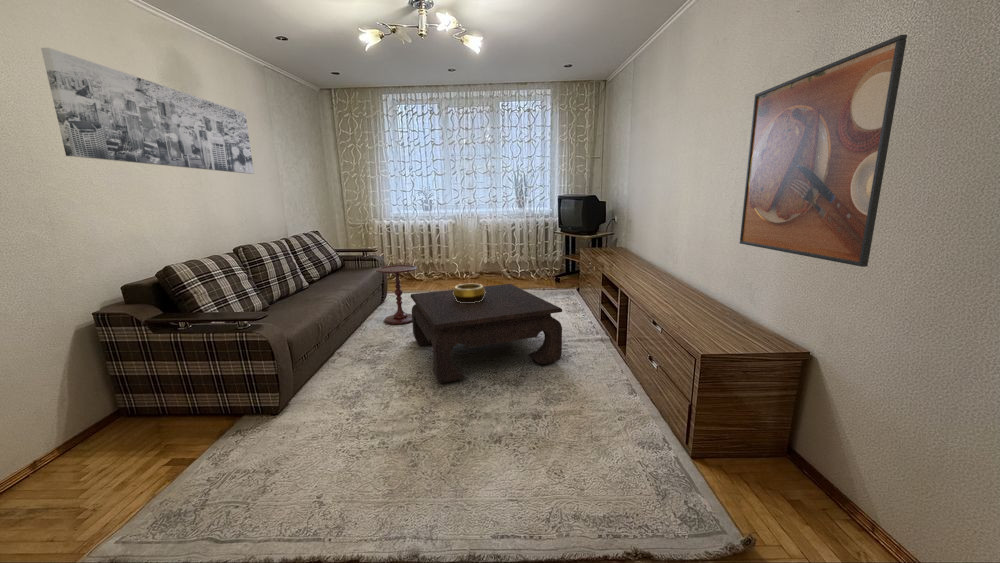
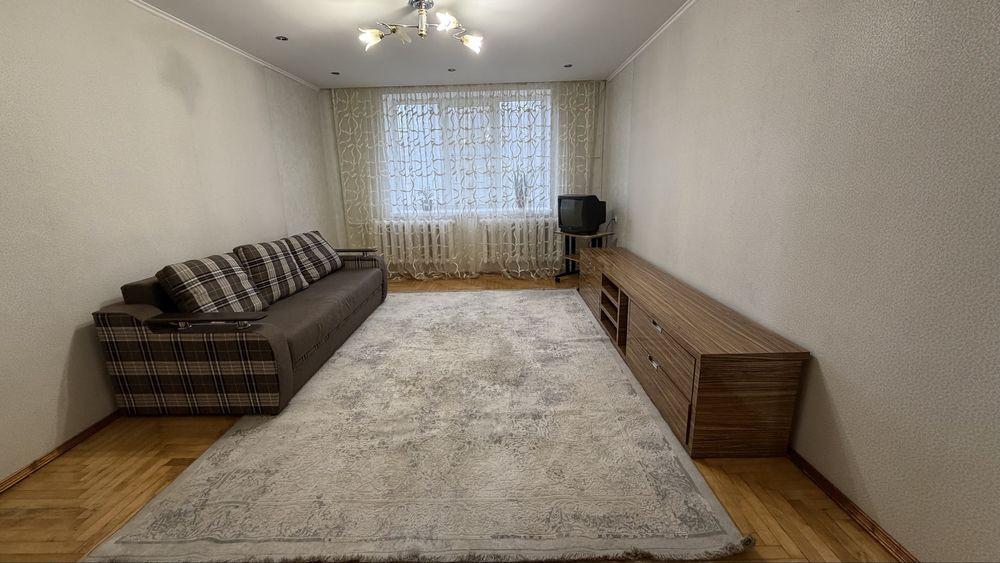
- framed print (801, 166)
- wall art (178, 129)
- decorative bowl (469, 292)
- side table (398, 294)
- coffee table (480, 326)
